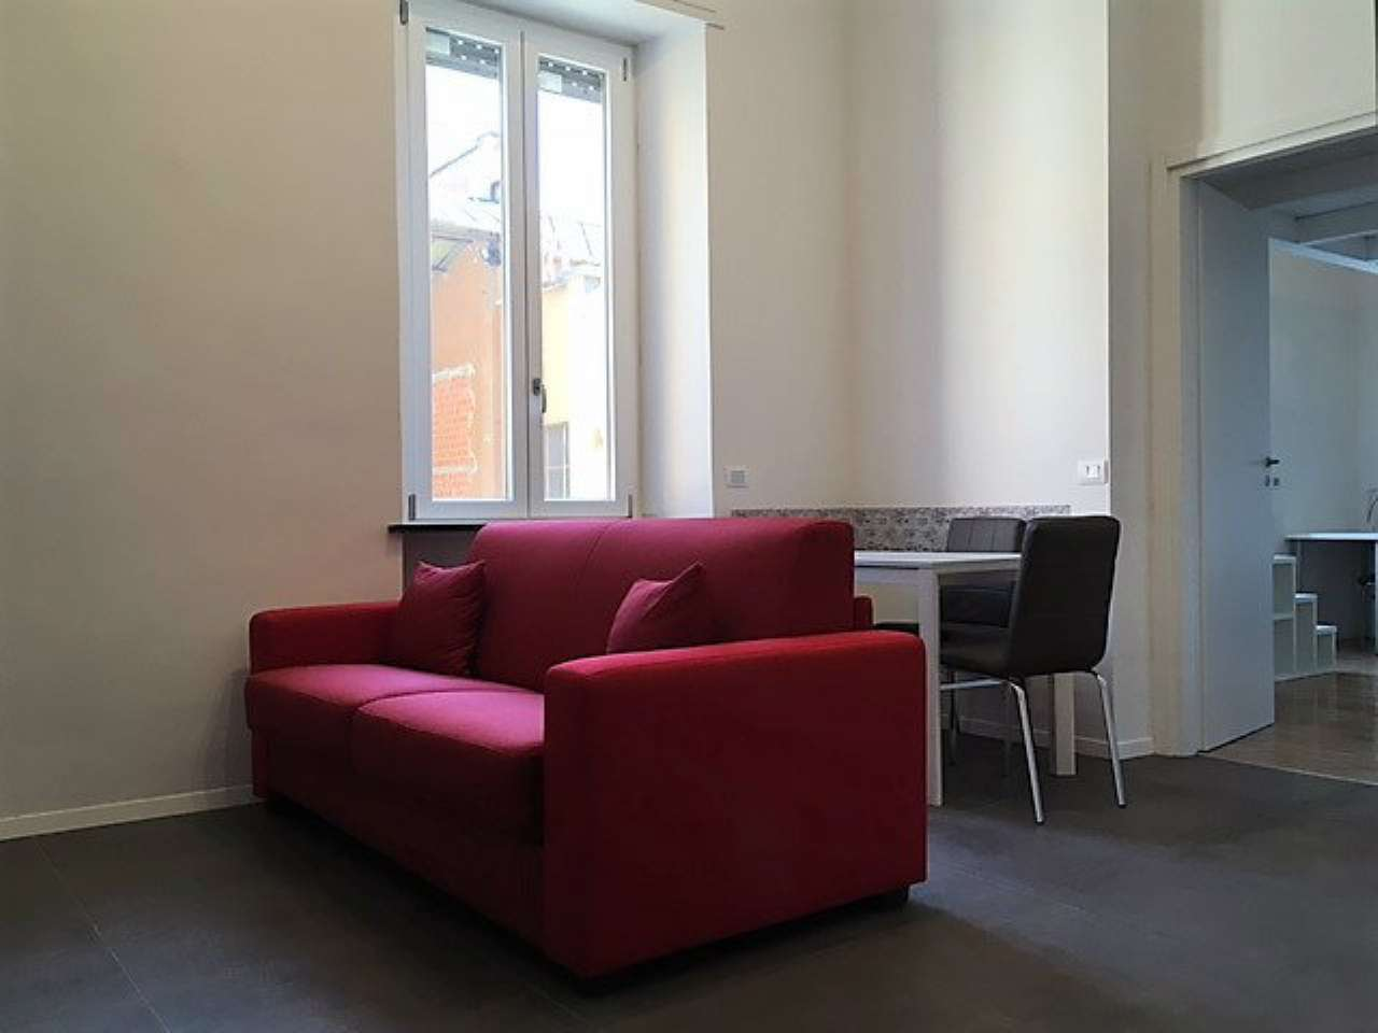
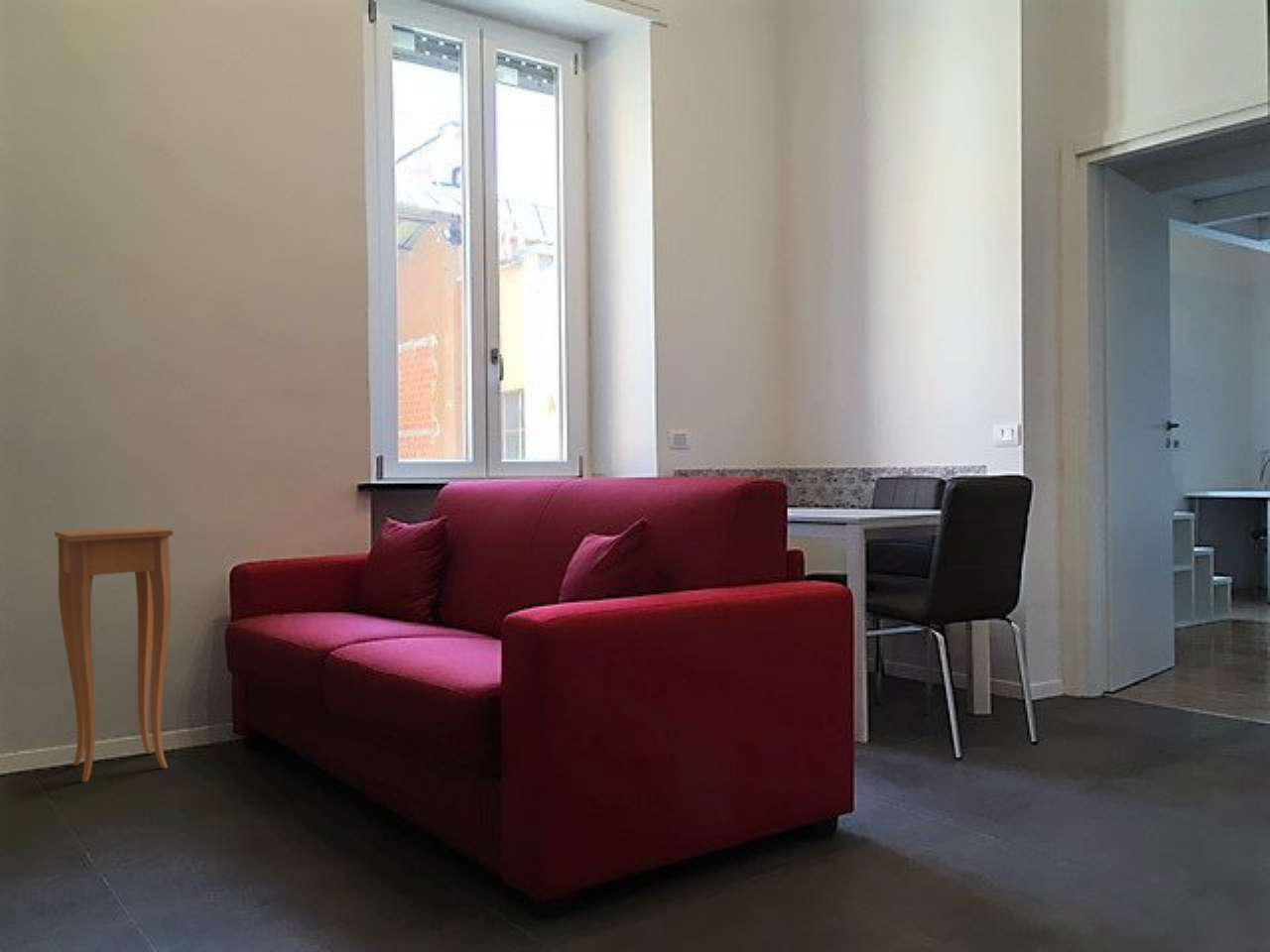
+ side table (138, 649)
